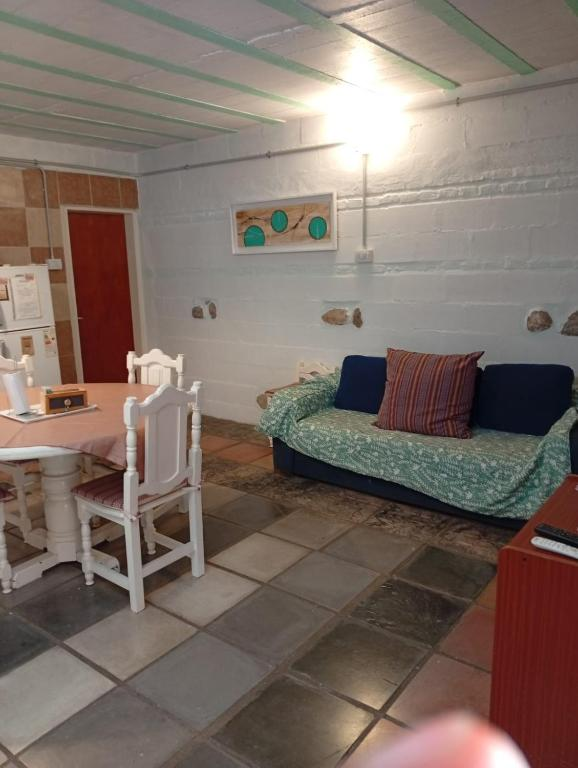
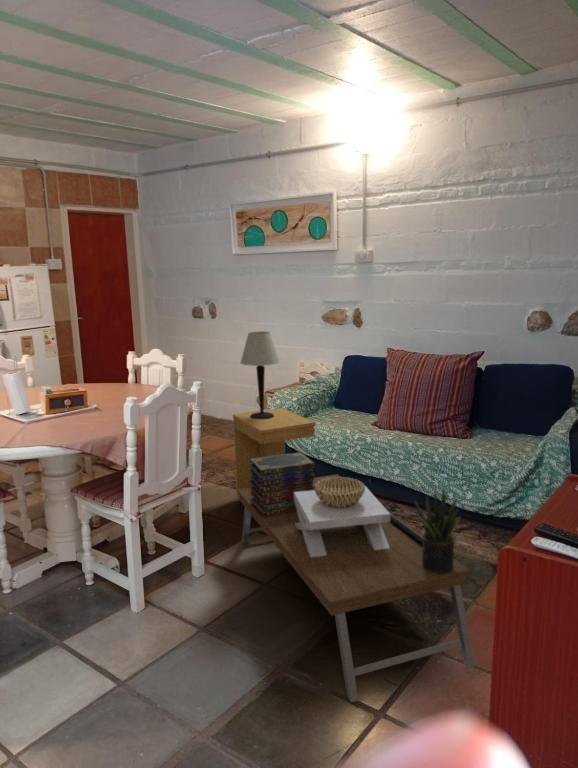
+ potted plant (435, 524)
+ book stack (281, 479)
+ coffee table (335, 556)
+ table lamp (260, 374)
+ decorative bowl (339, 506)
+ side table (274, 455)
